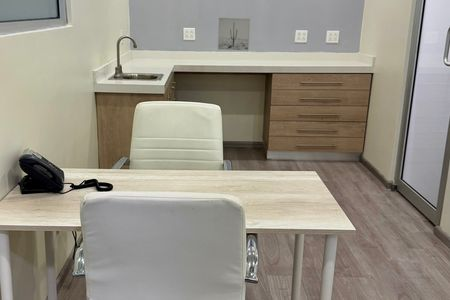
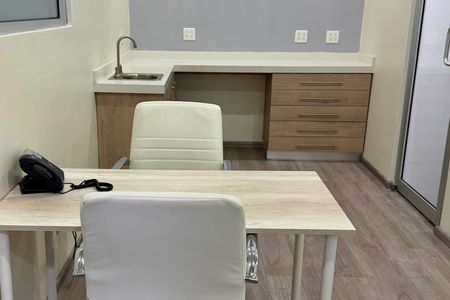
- wall art (233, 34)
